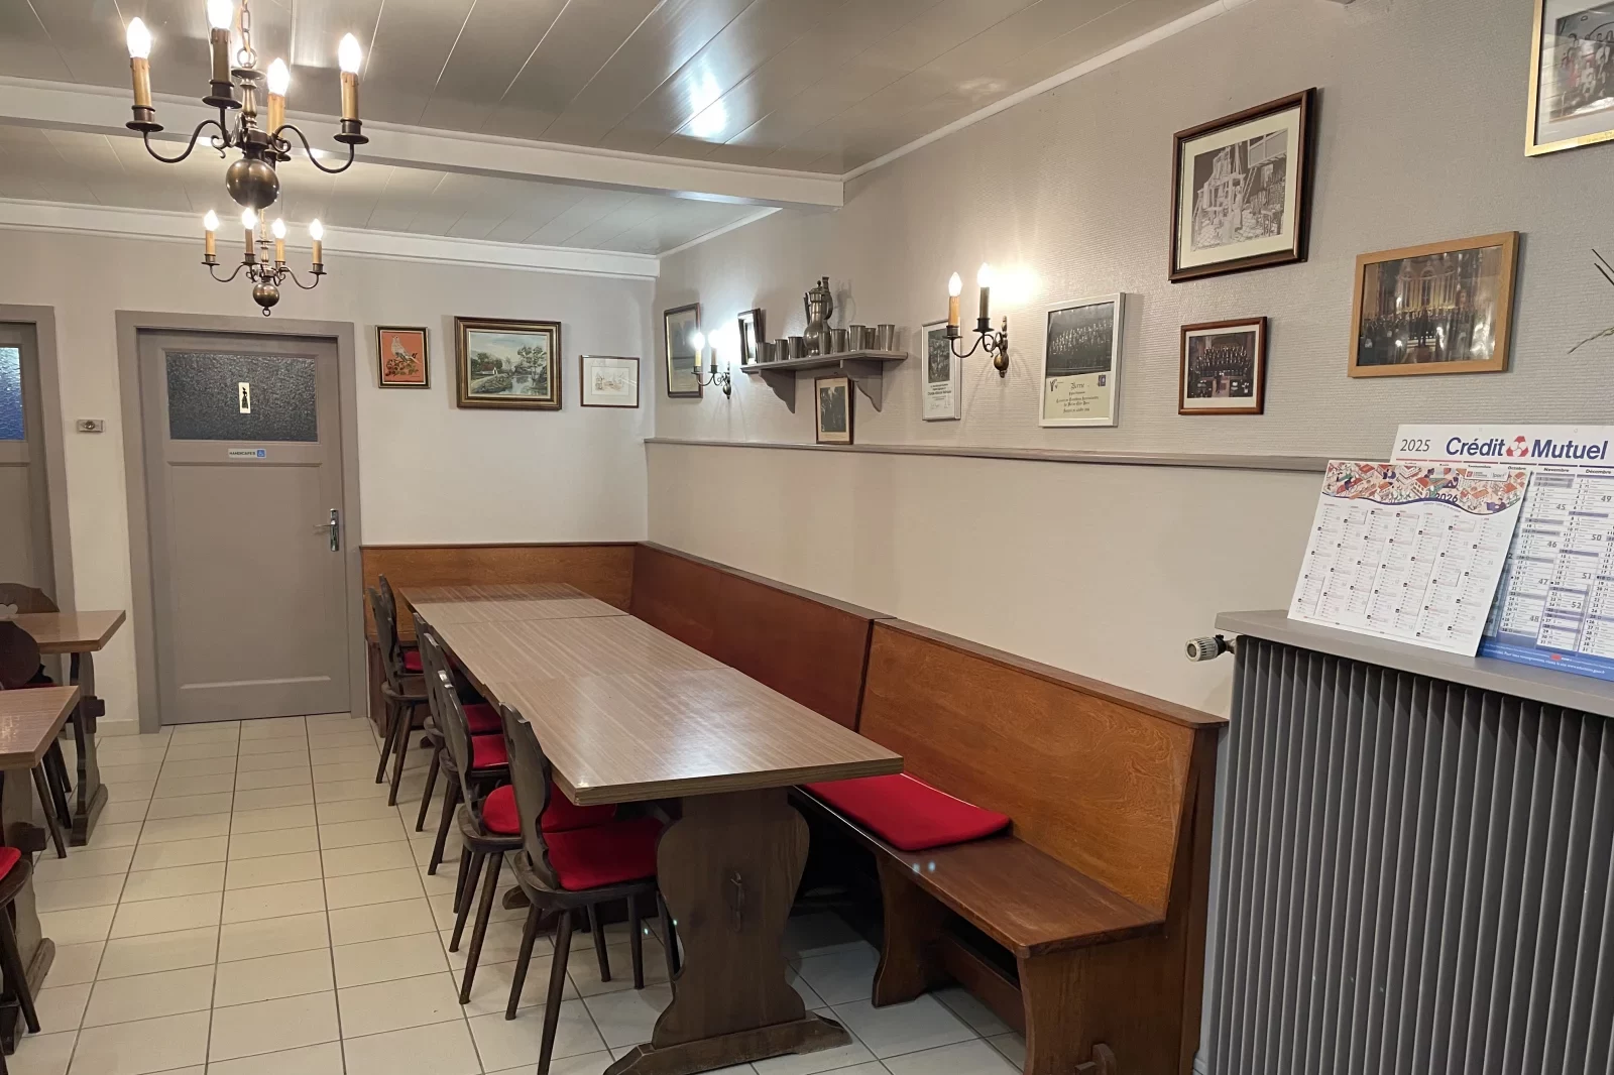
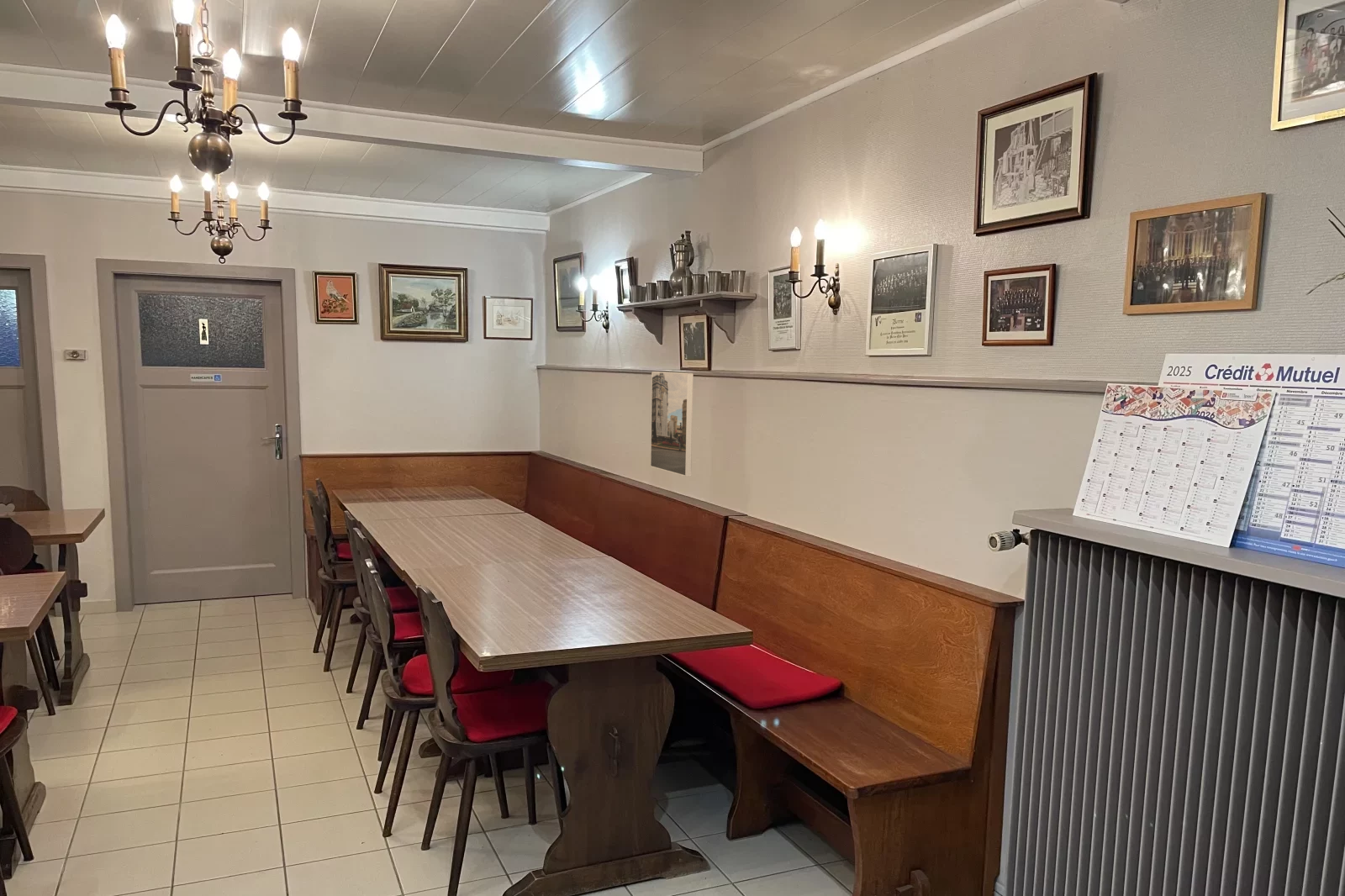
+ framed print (671, 422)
